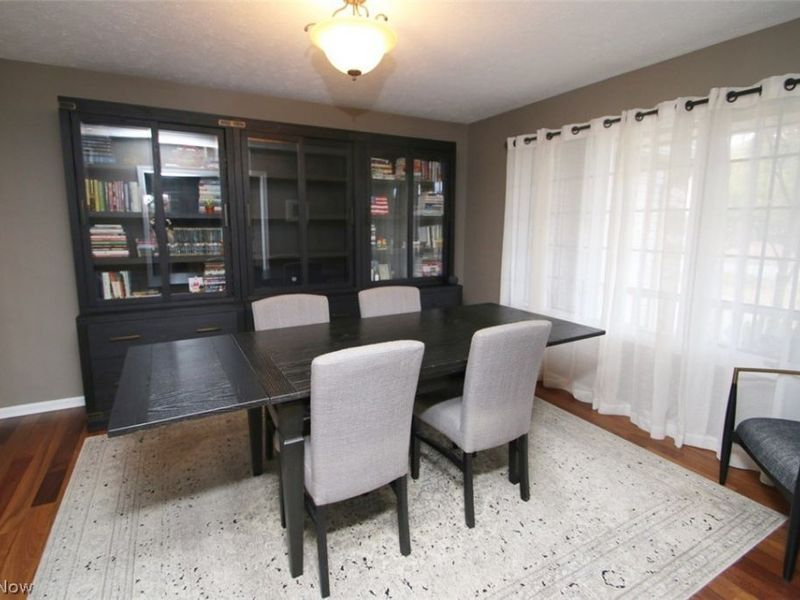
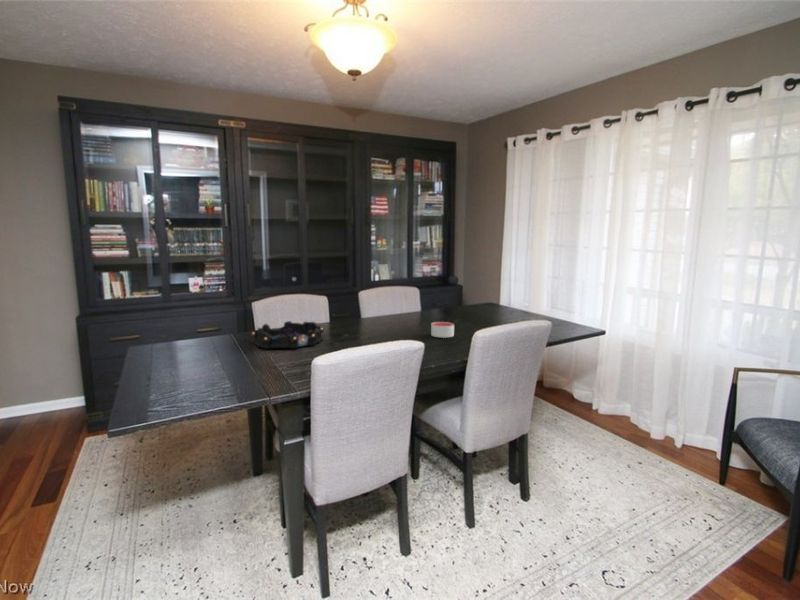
+ decorative bowl (289, 333)
+ candle (442, 329)
